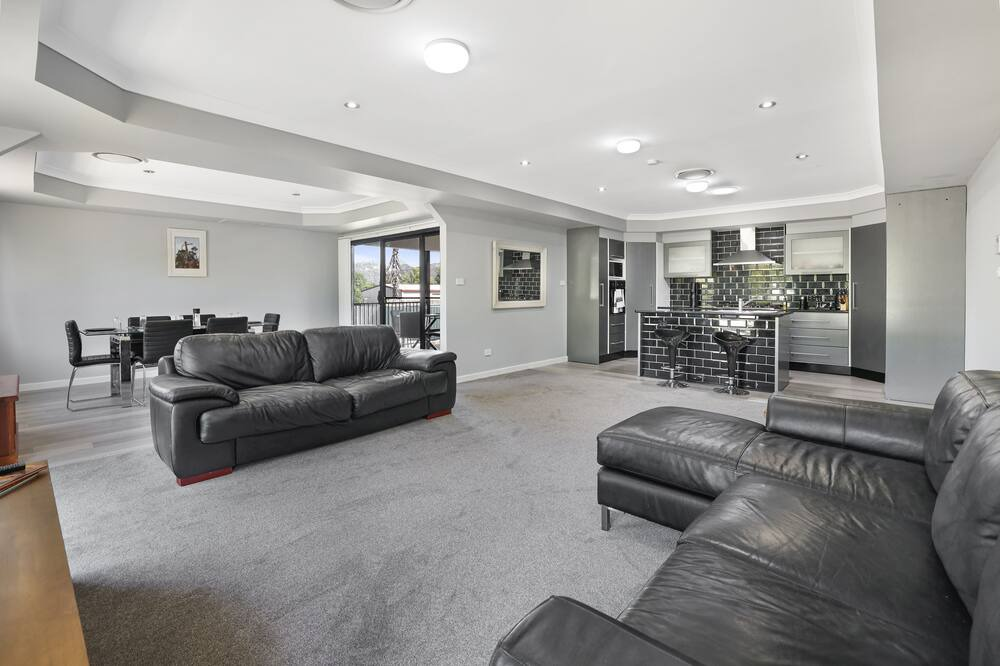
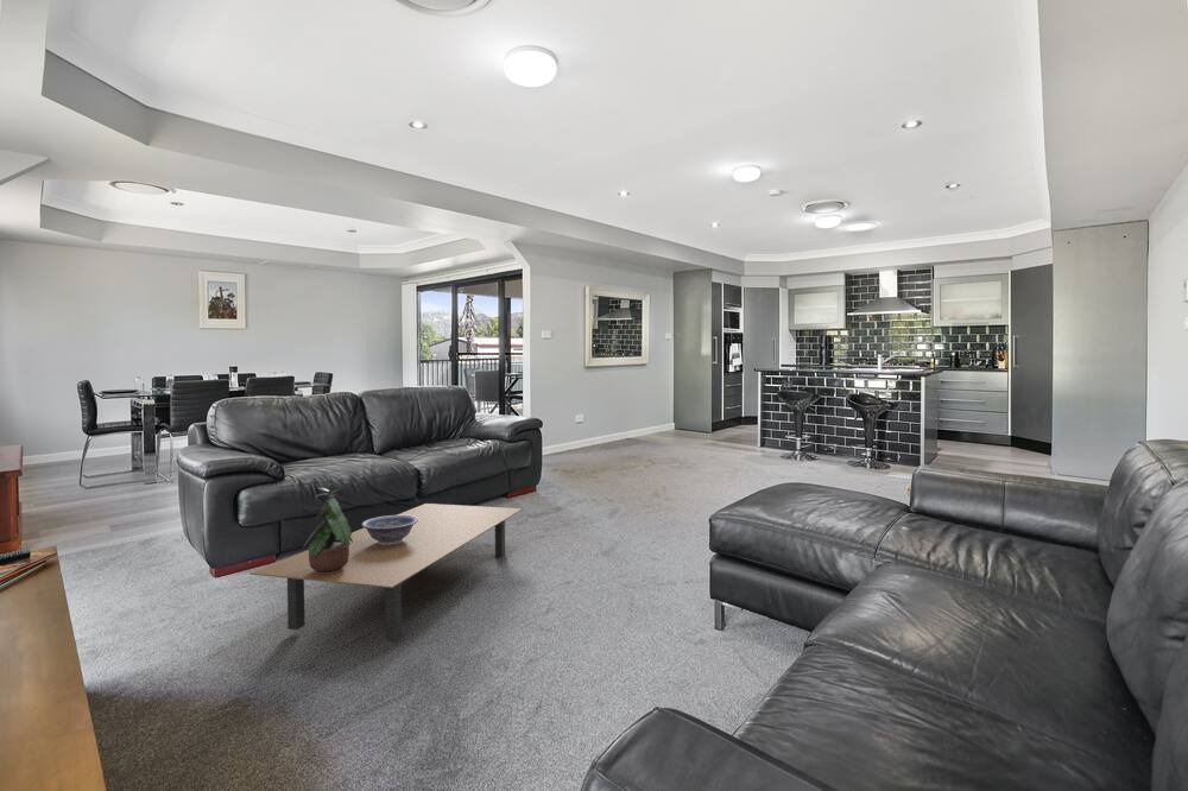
+ coffee table (413, 561)
+ potted plant (329, 526)
+ decorative bowl (390, 531)
